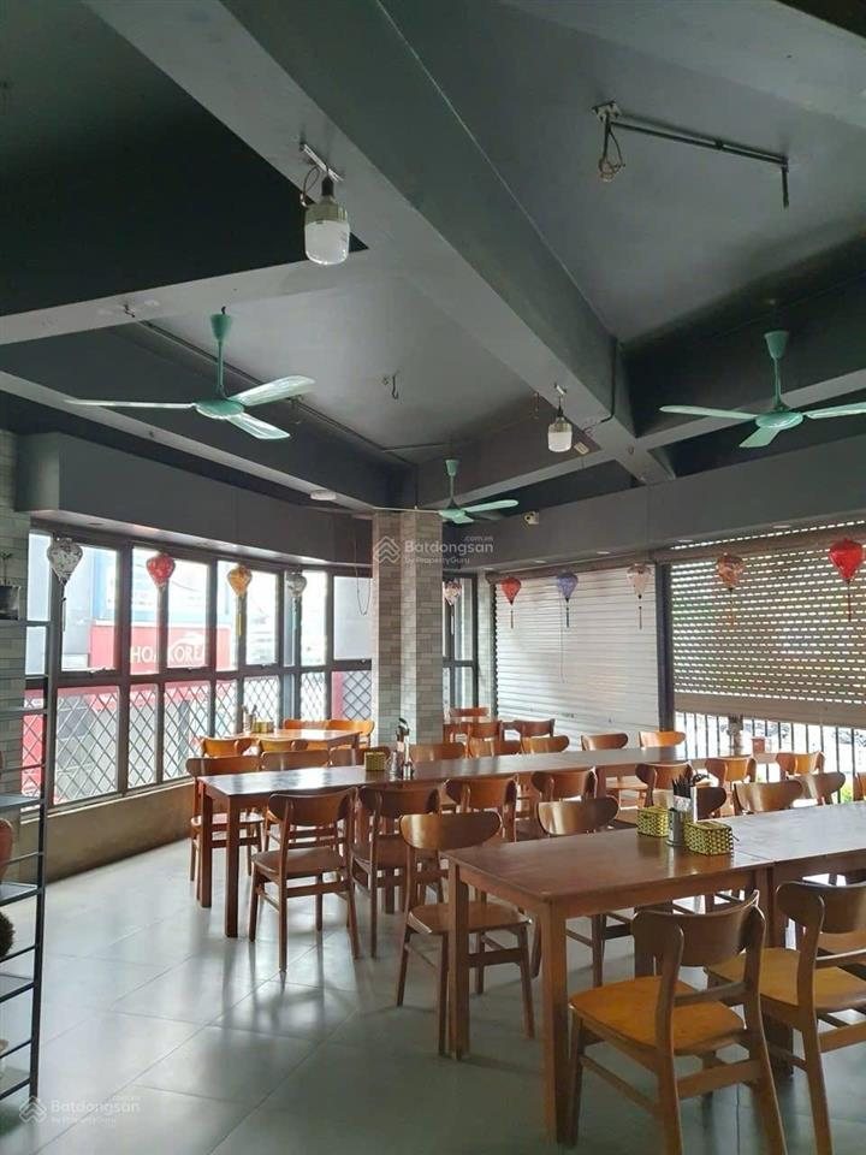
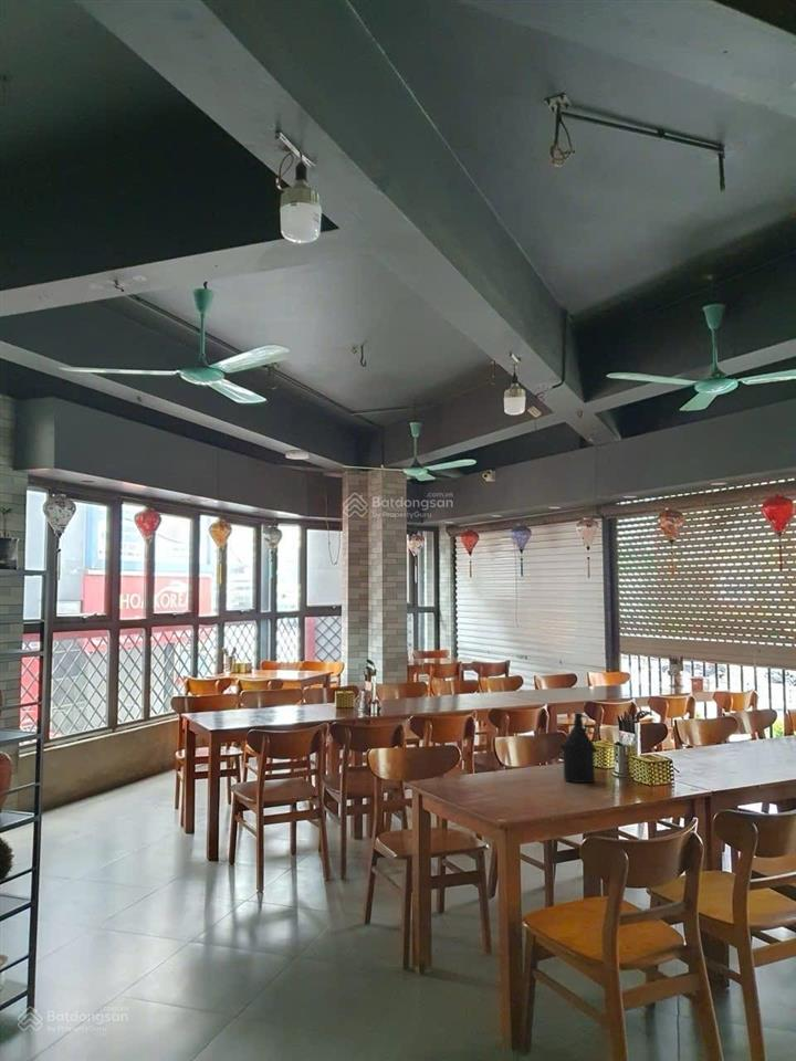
+ bottle (578, 746)
